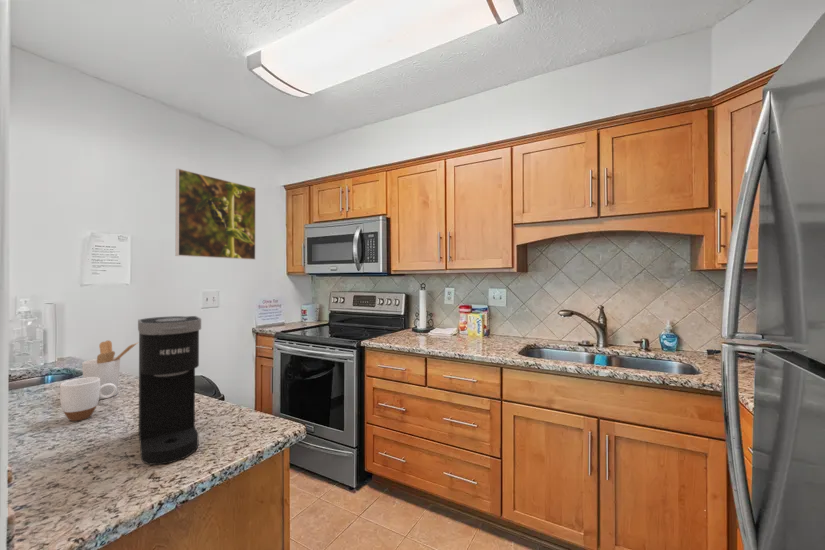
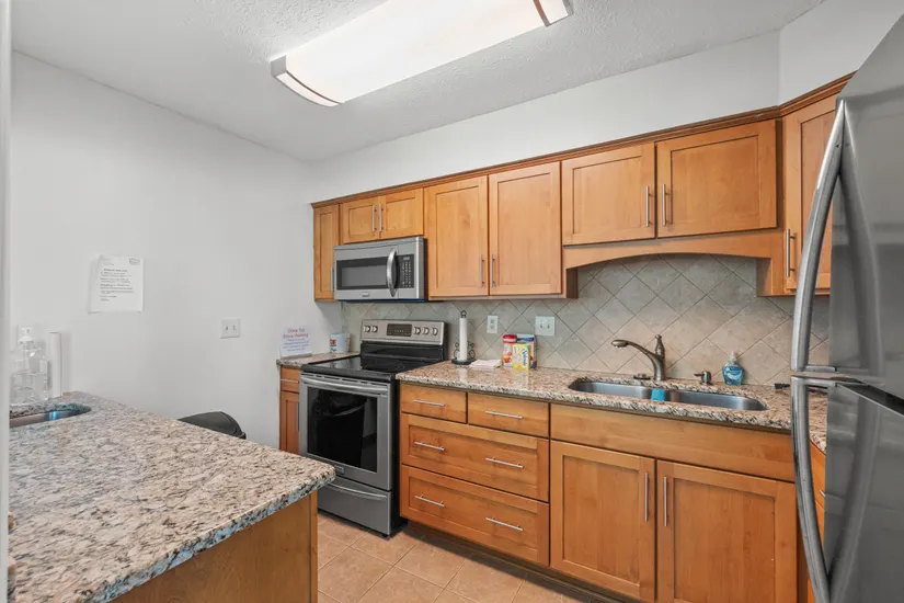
- utensil holder (111, 368)
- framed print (219, 218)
- coffee maker (167, 378)
- mug (89, 398)
